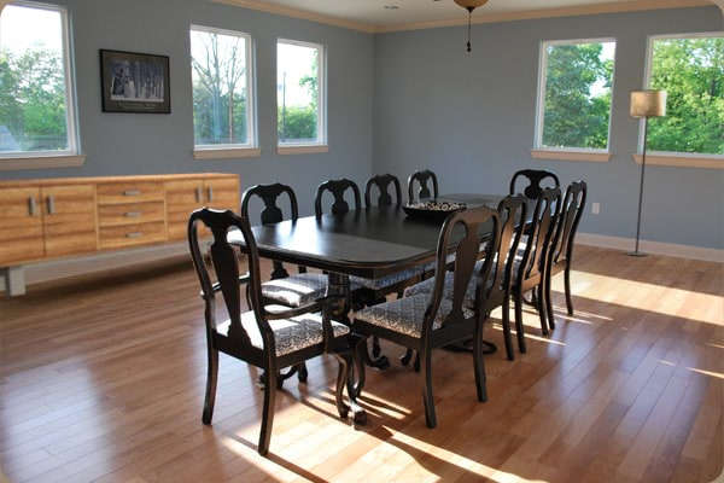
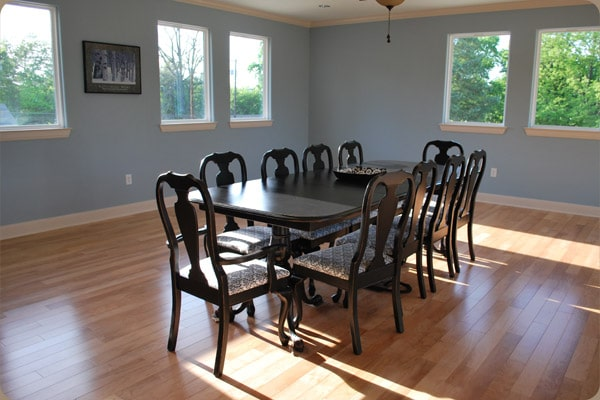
- sideboard (119, 225)
- floor lamp (642, 174)
